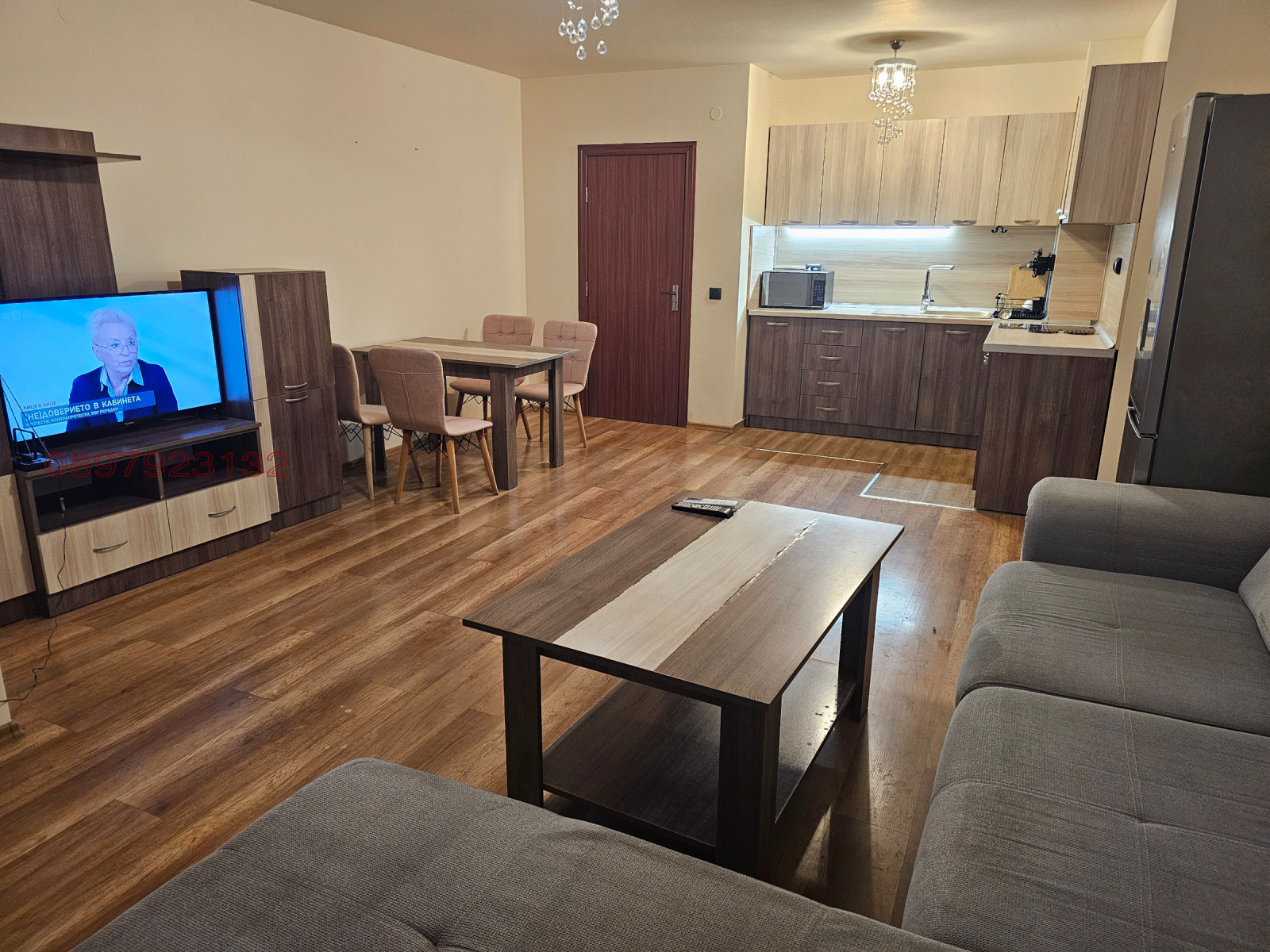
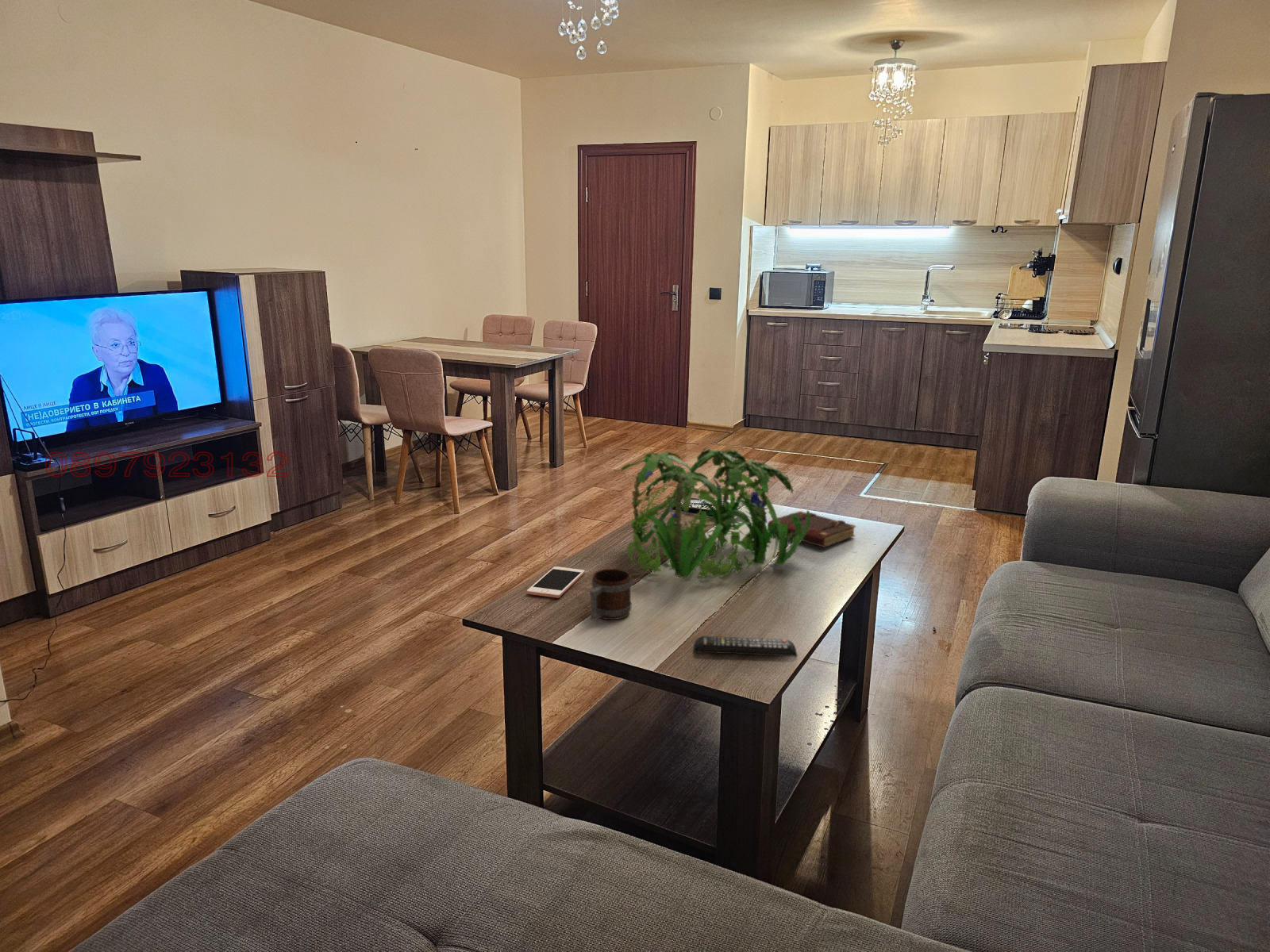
+ cell phone (556, 582)
+ book (811, 528)
+ plant (703, 511)
+ remote control (745, 647)
+ mug (607, 597)
